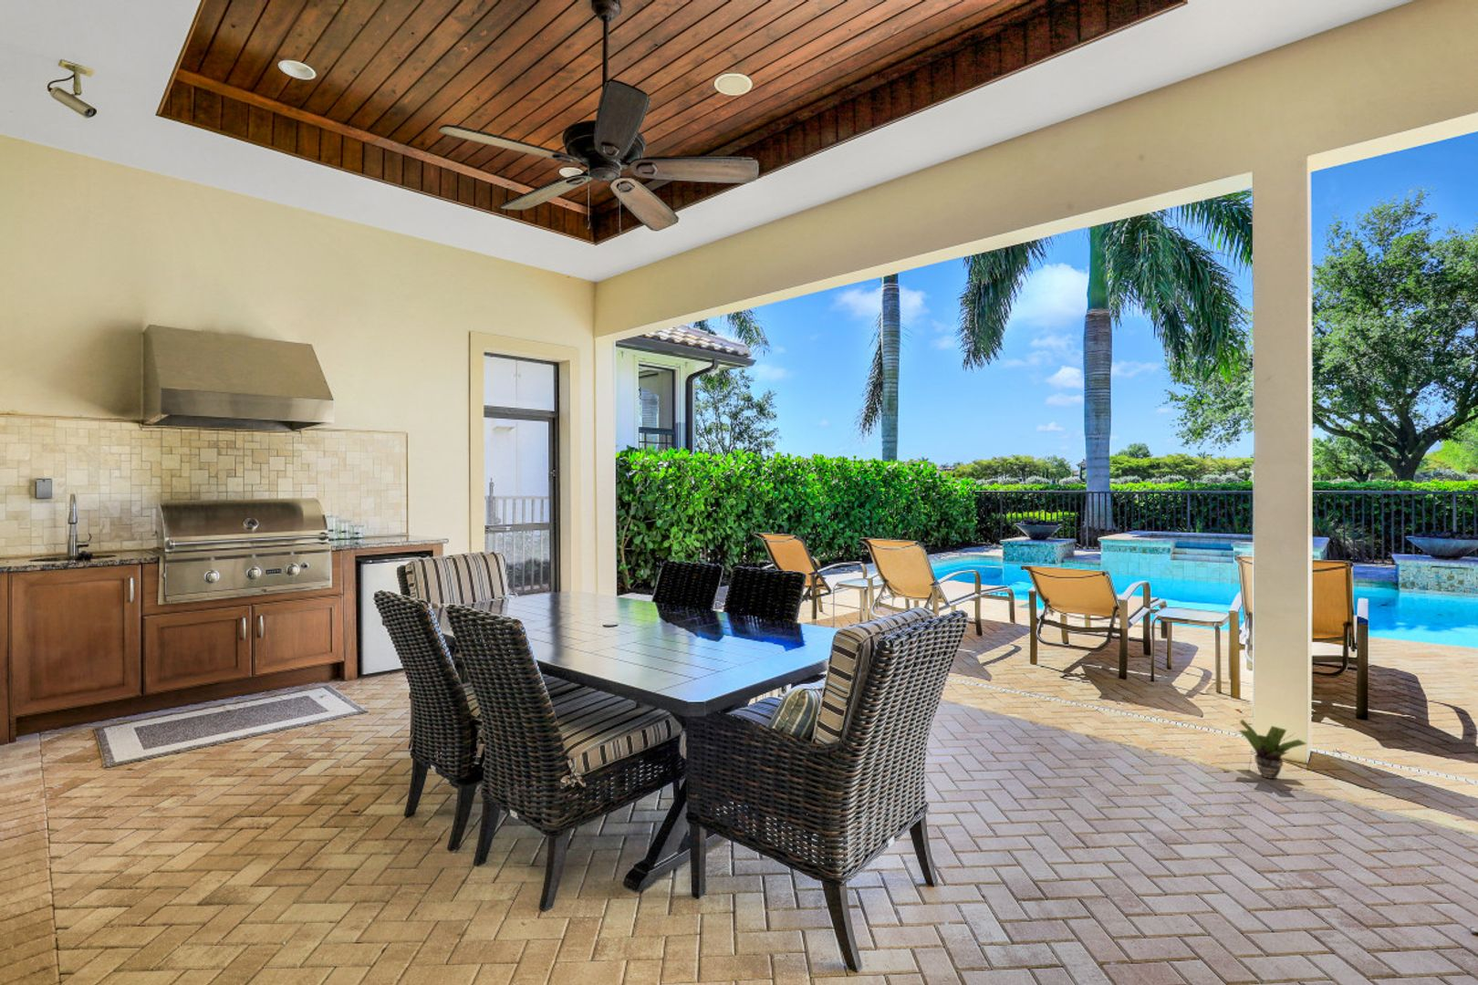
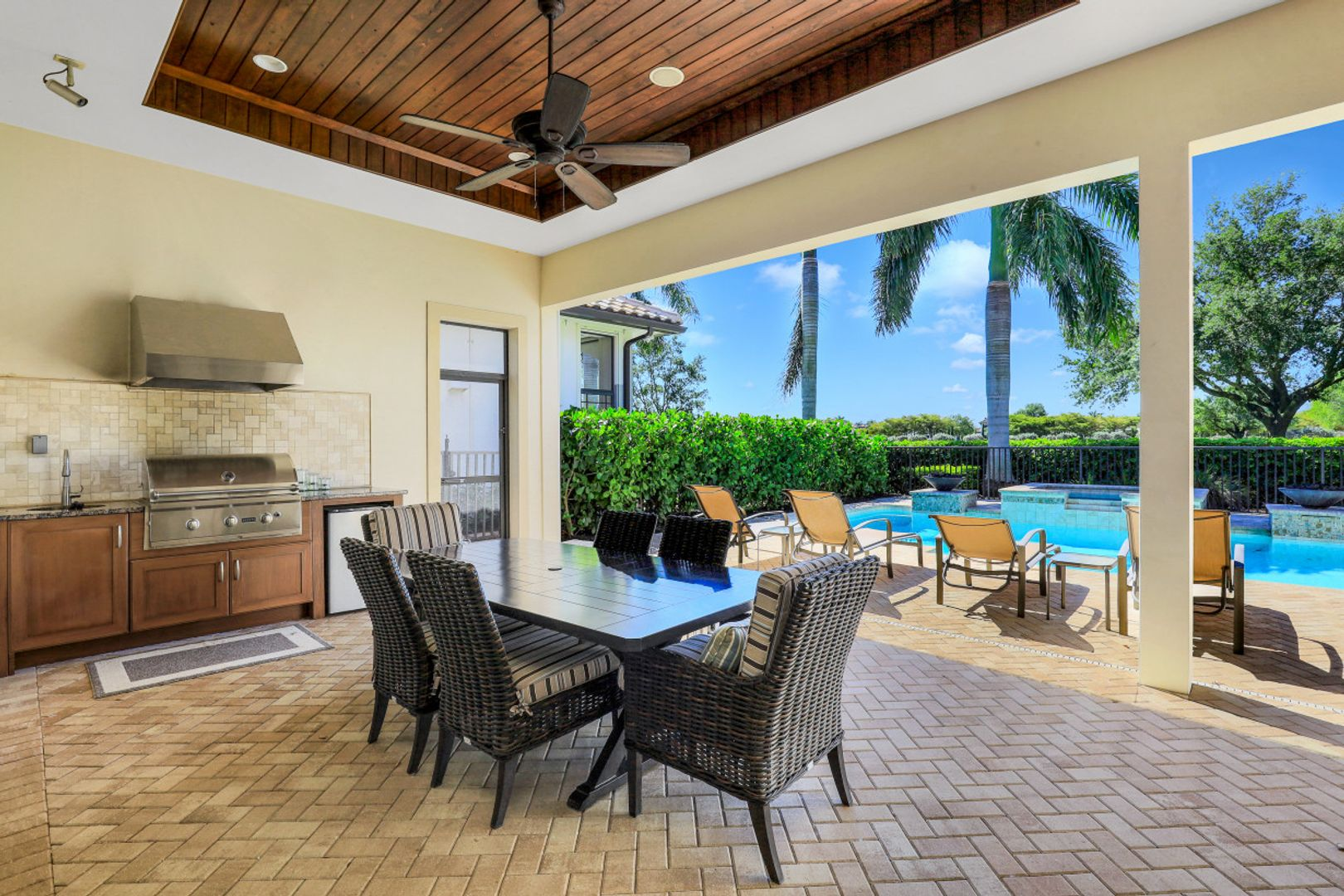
- potted plant (1268, 751)
